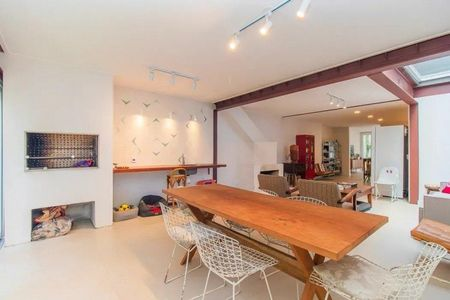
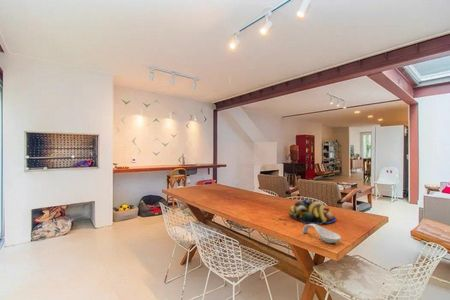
+ spoon rest (320, 232)
+ fruit bowl (312, 209)
